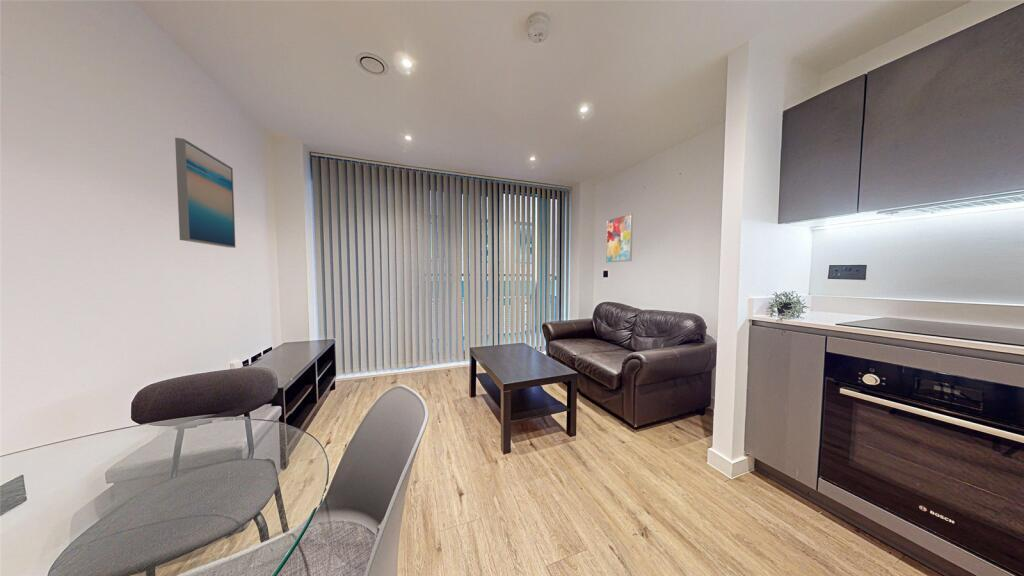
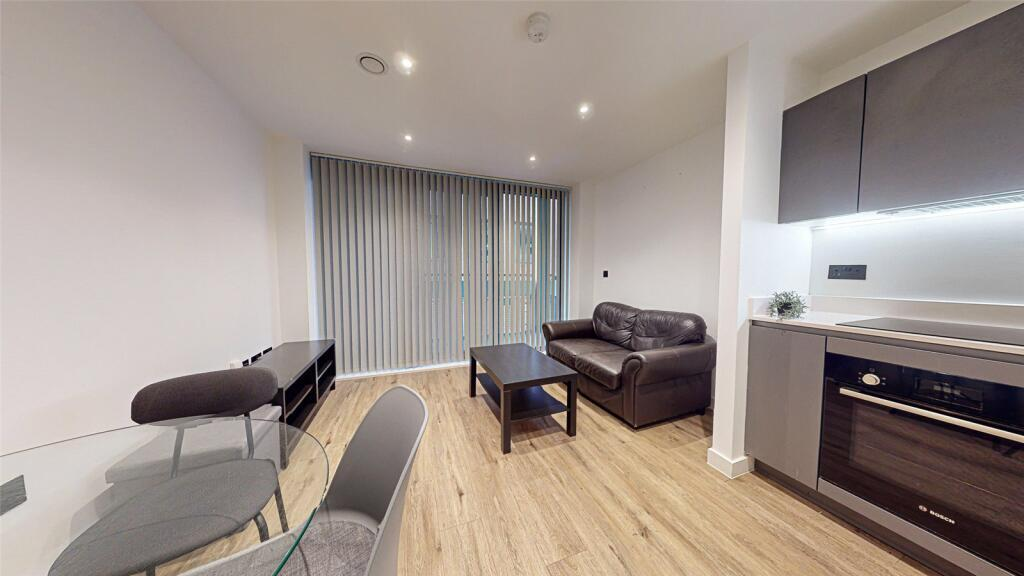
- wall art (618, 239)
- wall art (209, 199)
